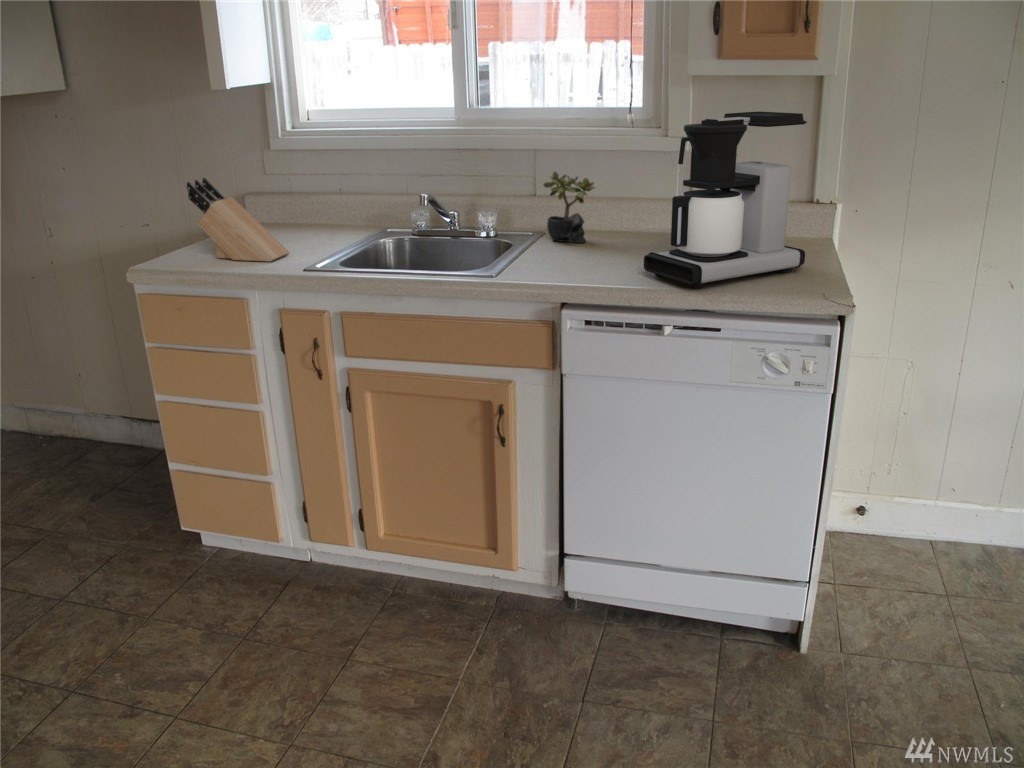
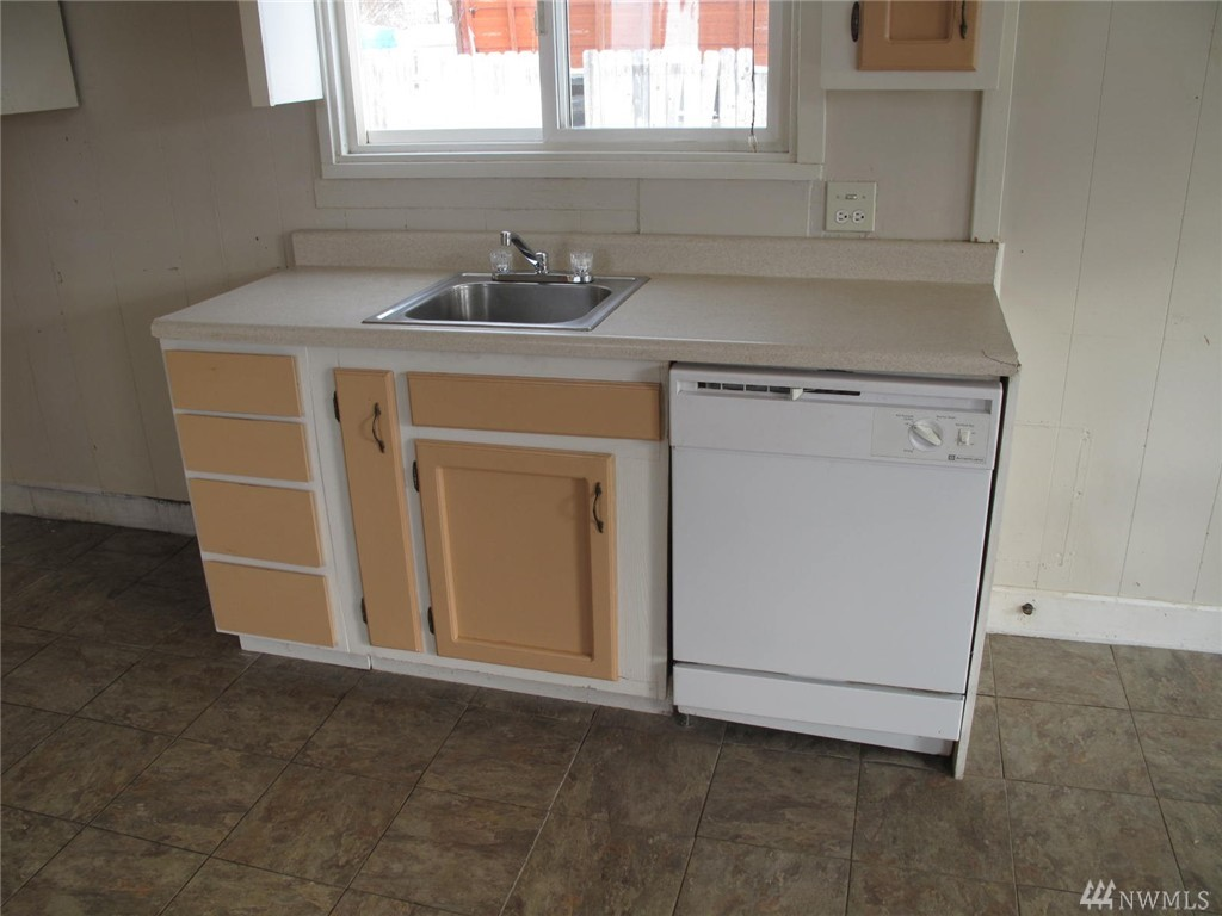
- succulent plant (568, 206)
- coffee maker (728, 197)
- knife block (235, 218)
